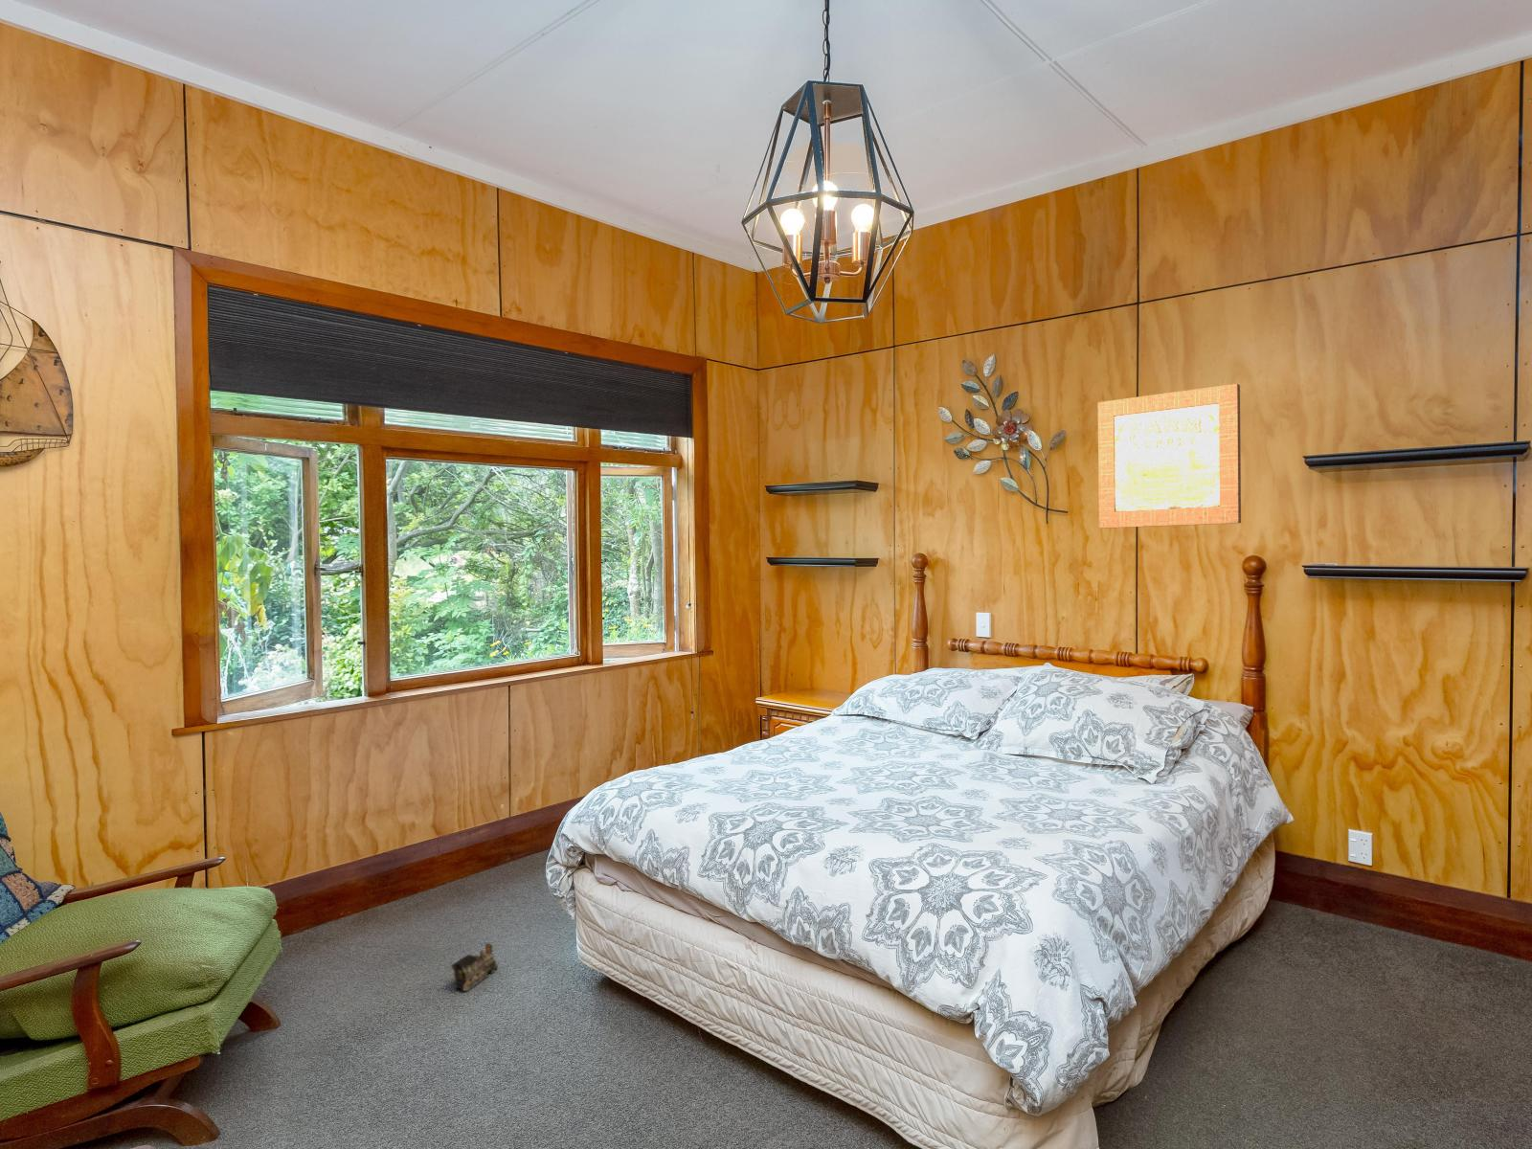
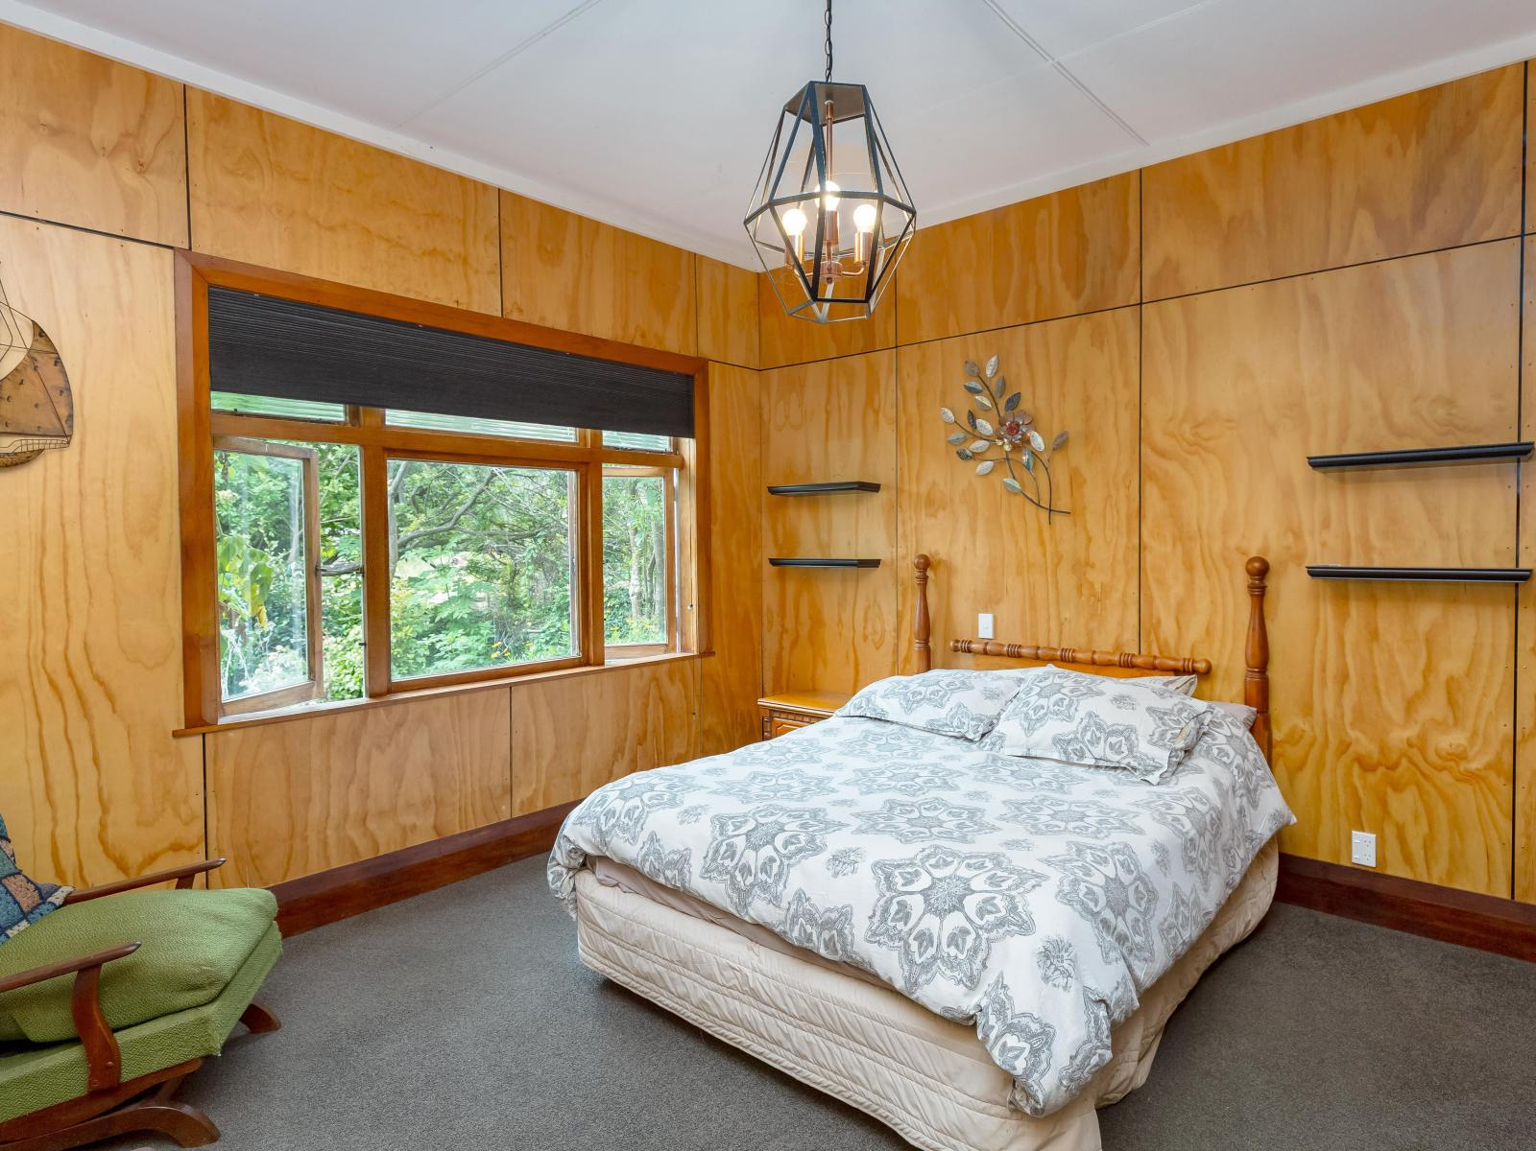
- toy train (475, 966)
- wall art (1165, 460)
